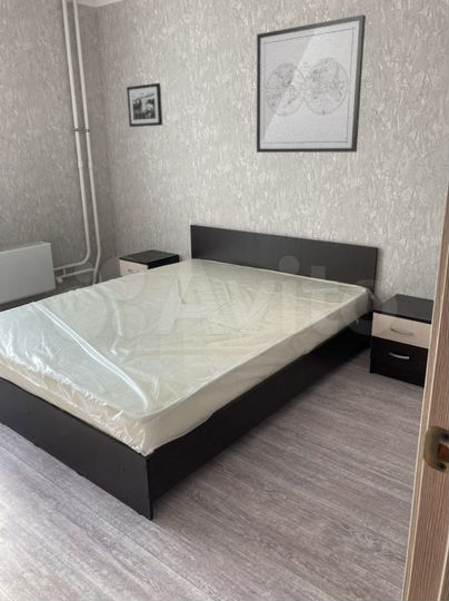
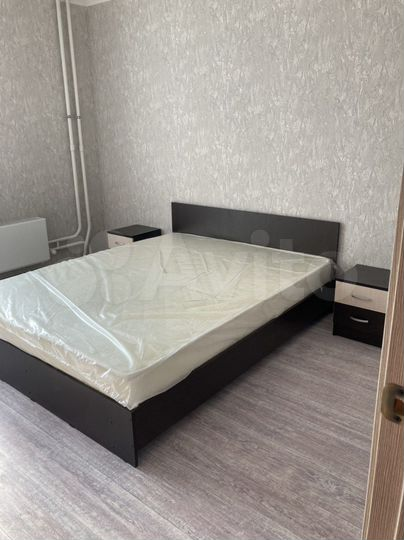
- picture frame (143, 106)
- wall art (305, 90)
